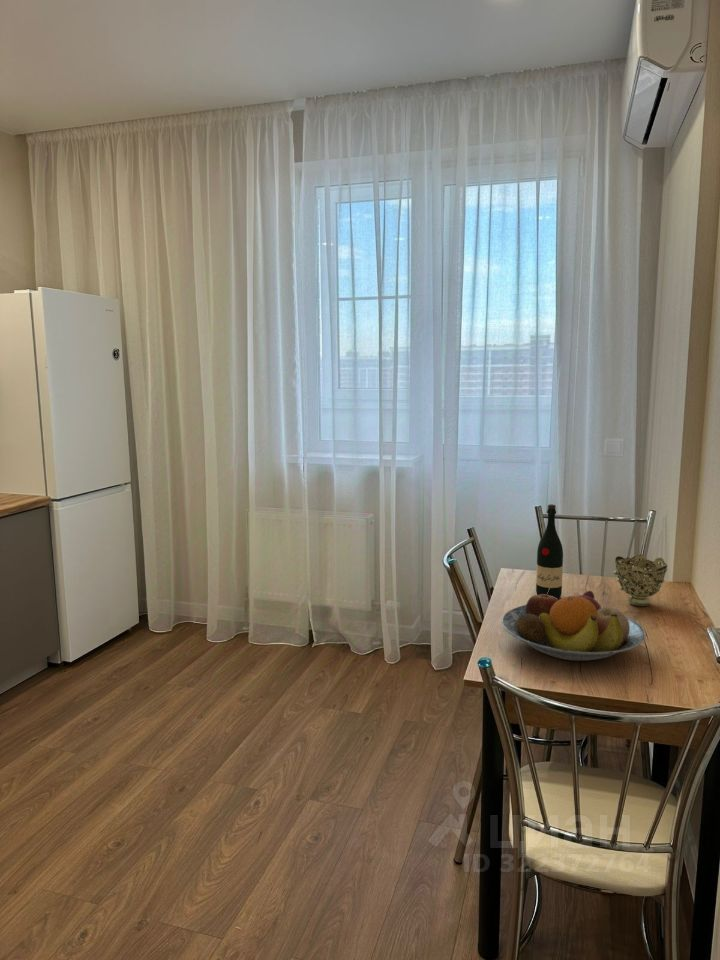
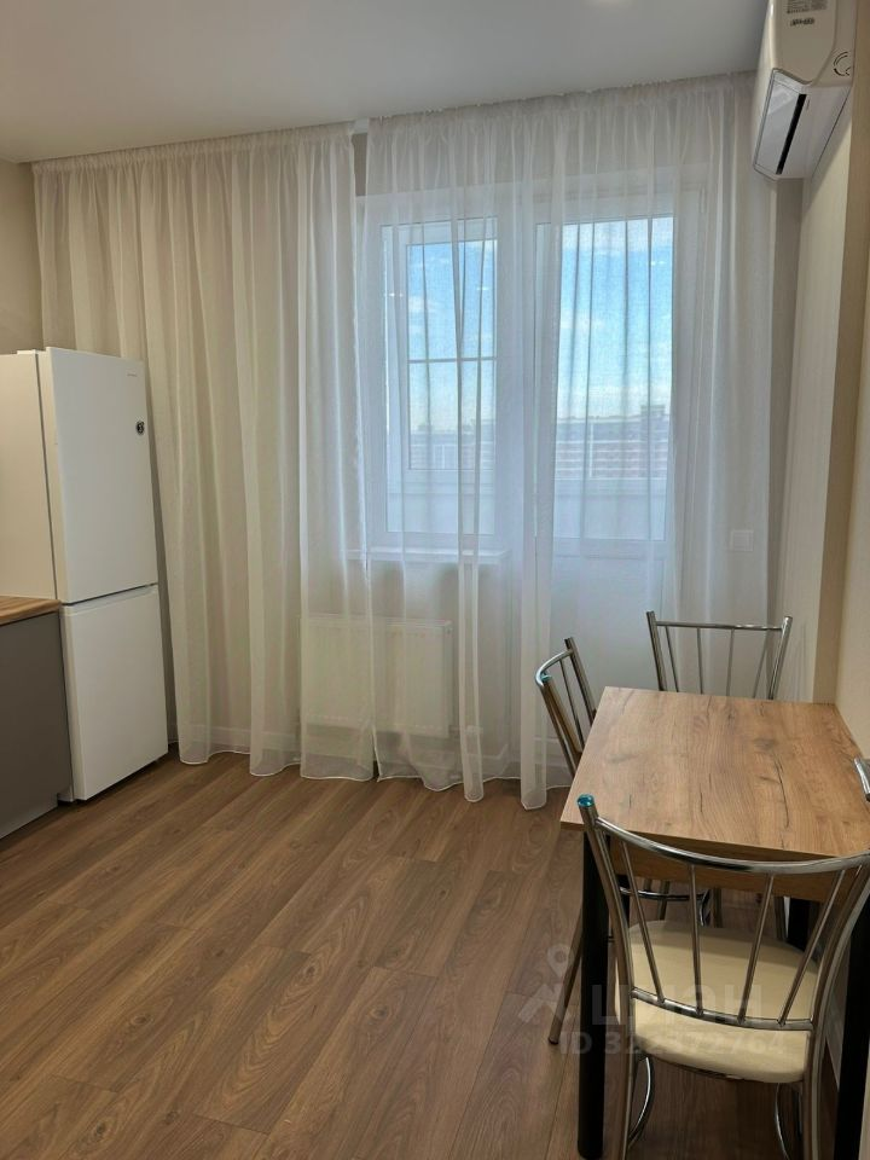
- wine bottle (550, 551)
- decorative bowl (639, 582)
- fruit bowl (571, 619)
